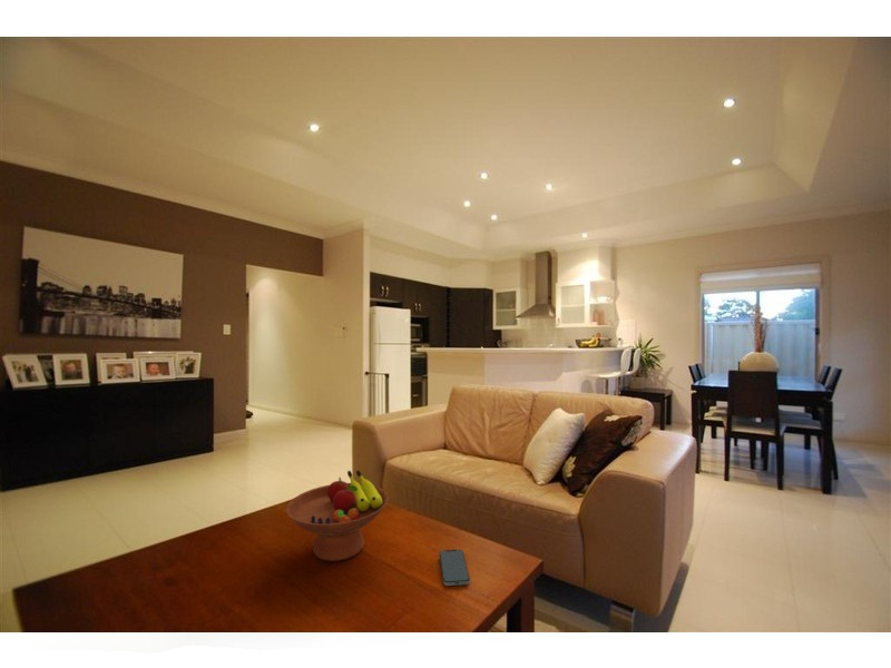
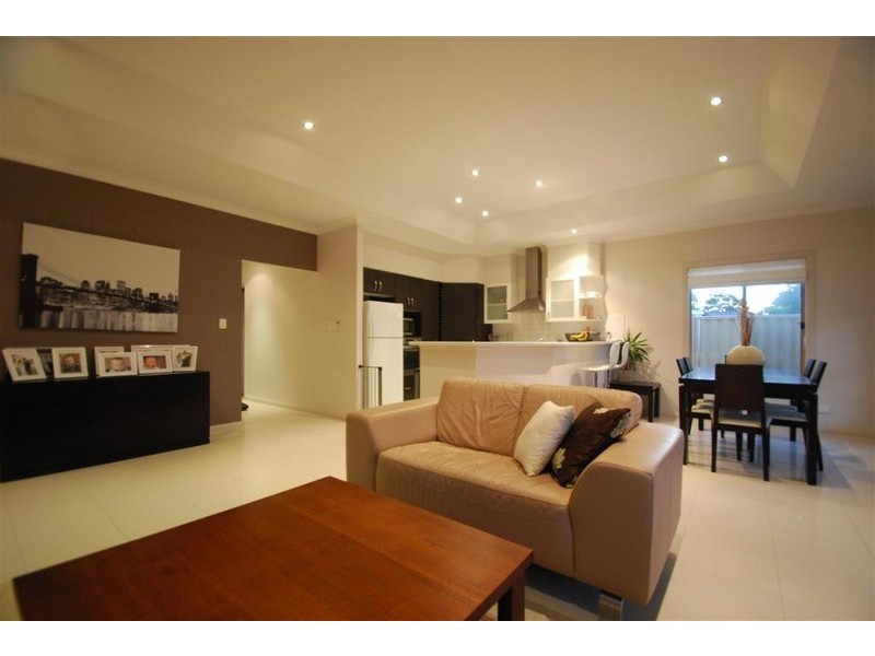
- smartphone (453, 566)
- fruit bowl (339, 515)
